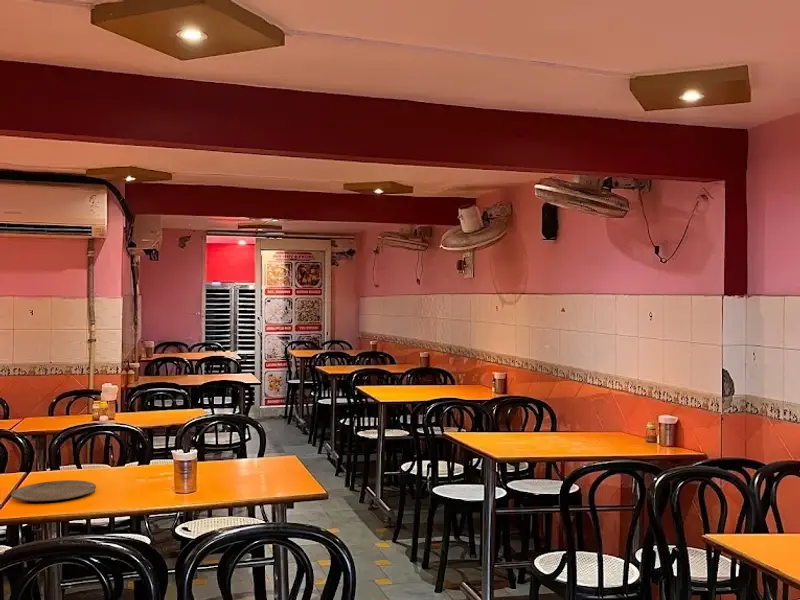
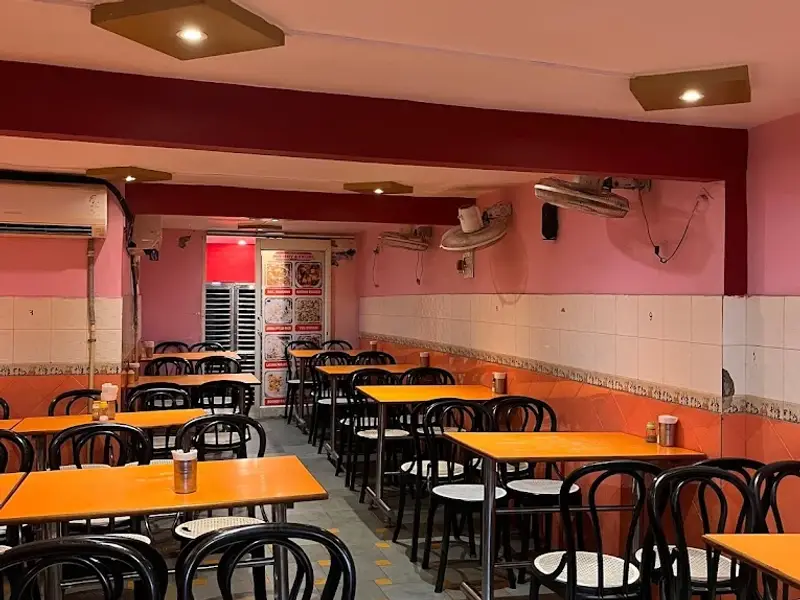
- plate (54, 491)
